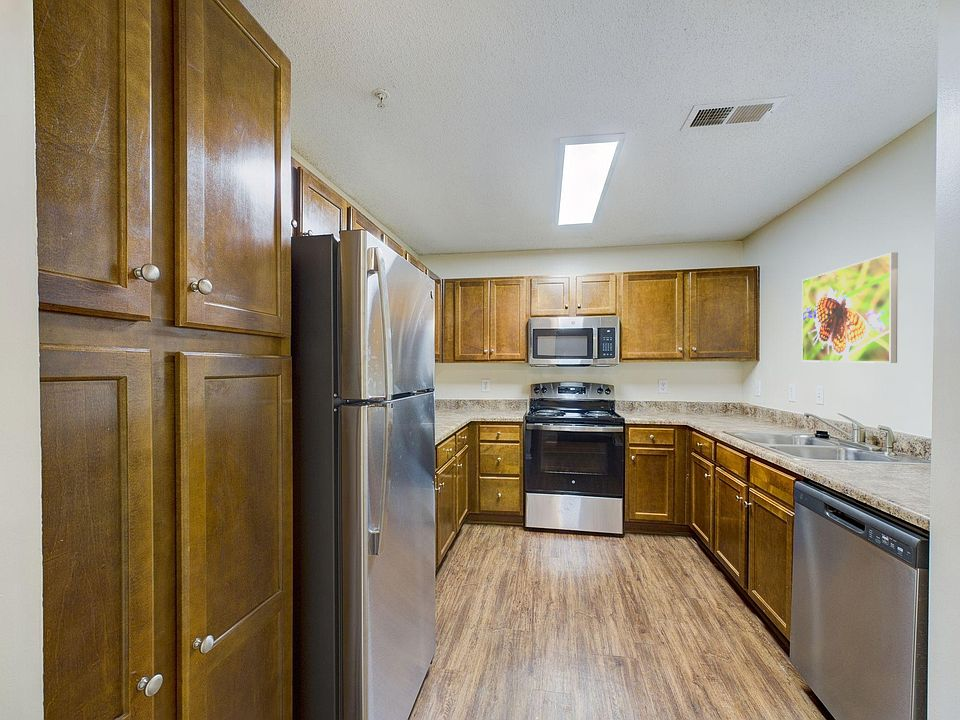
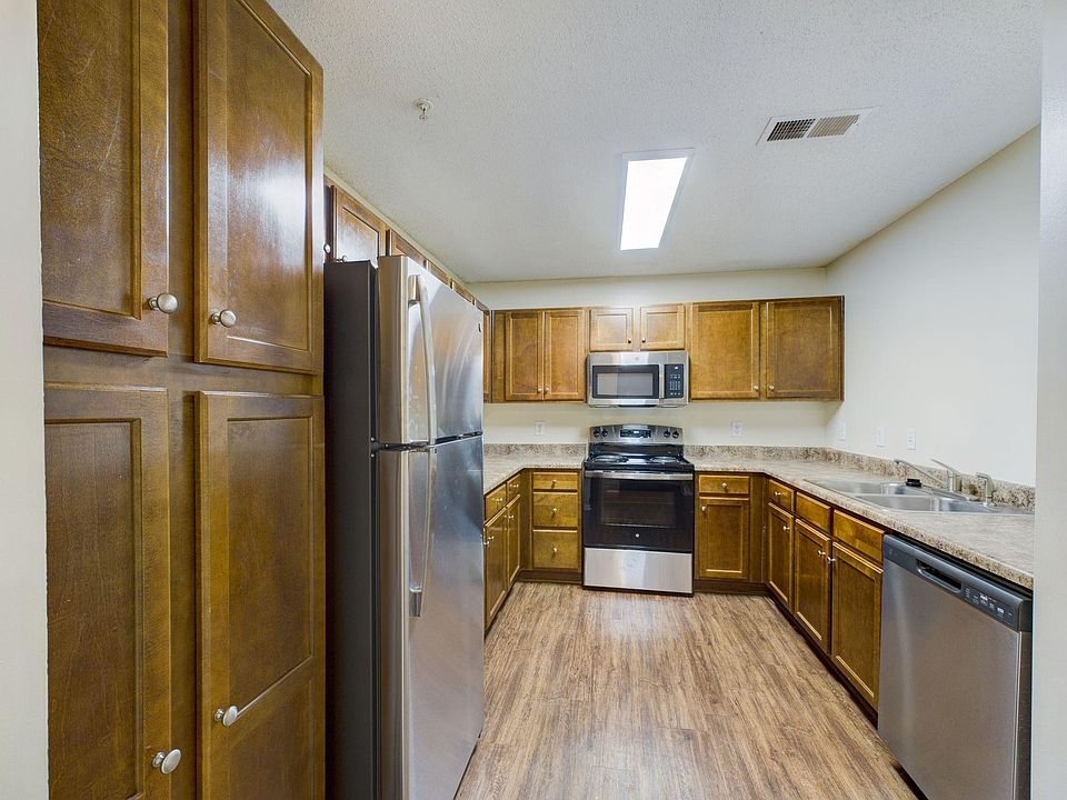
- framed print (842, 315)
